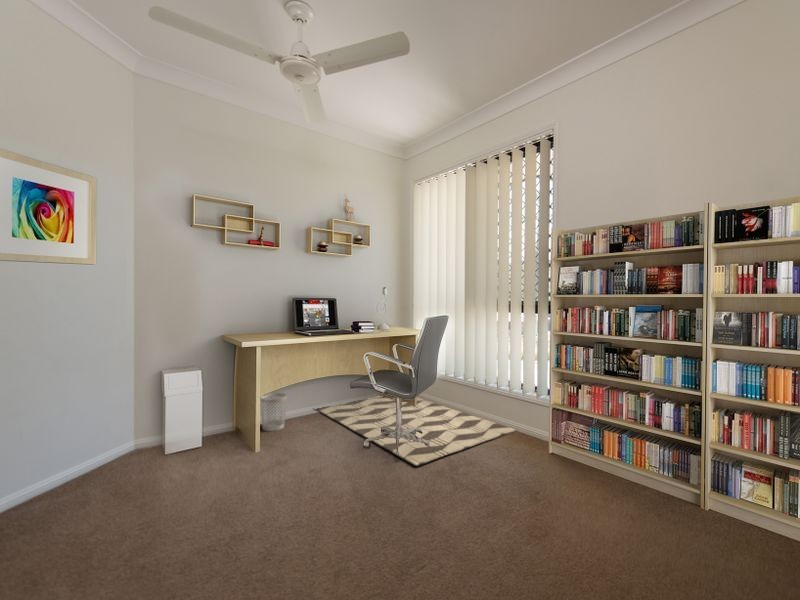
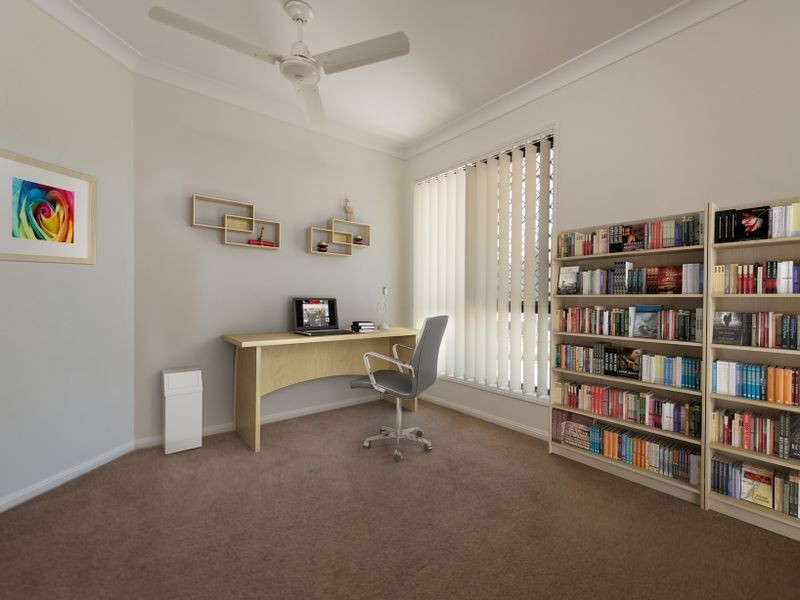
- wastebasket (273, 412)
- rug (403, 417)
